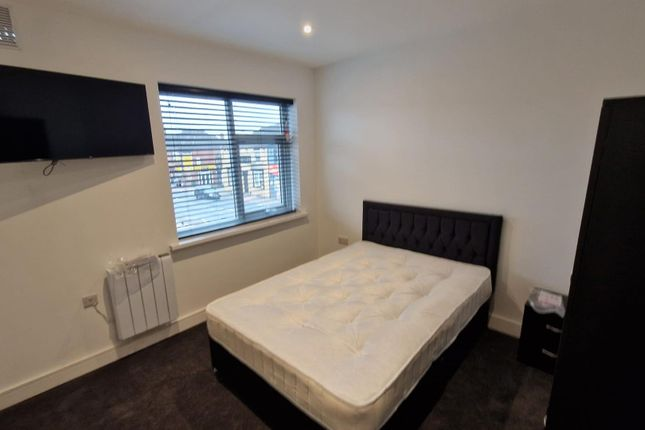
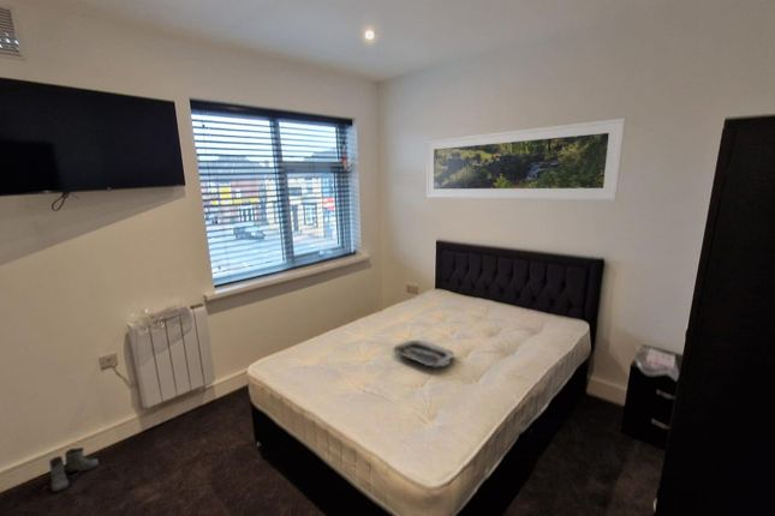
+ tray (423, 353)
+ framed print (506, 166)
+ boots (68, 466)
